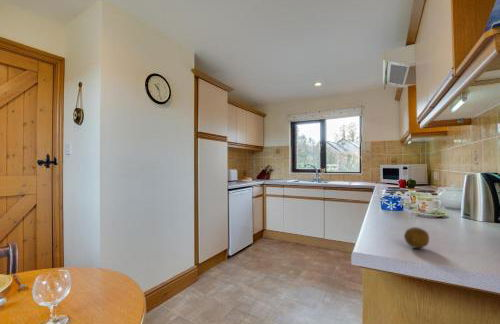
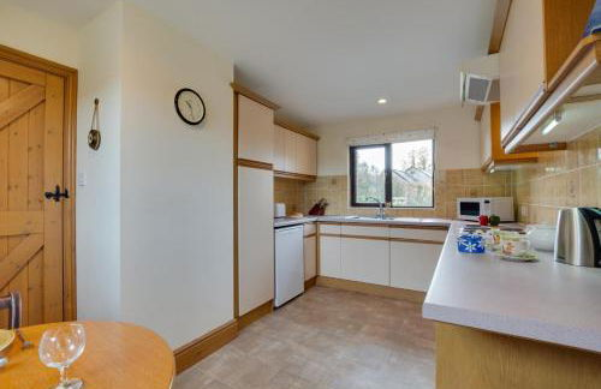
- fruit (416, 237)
